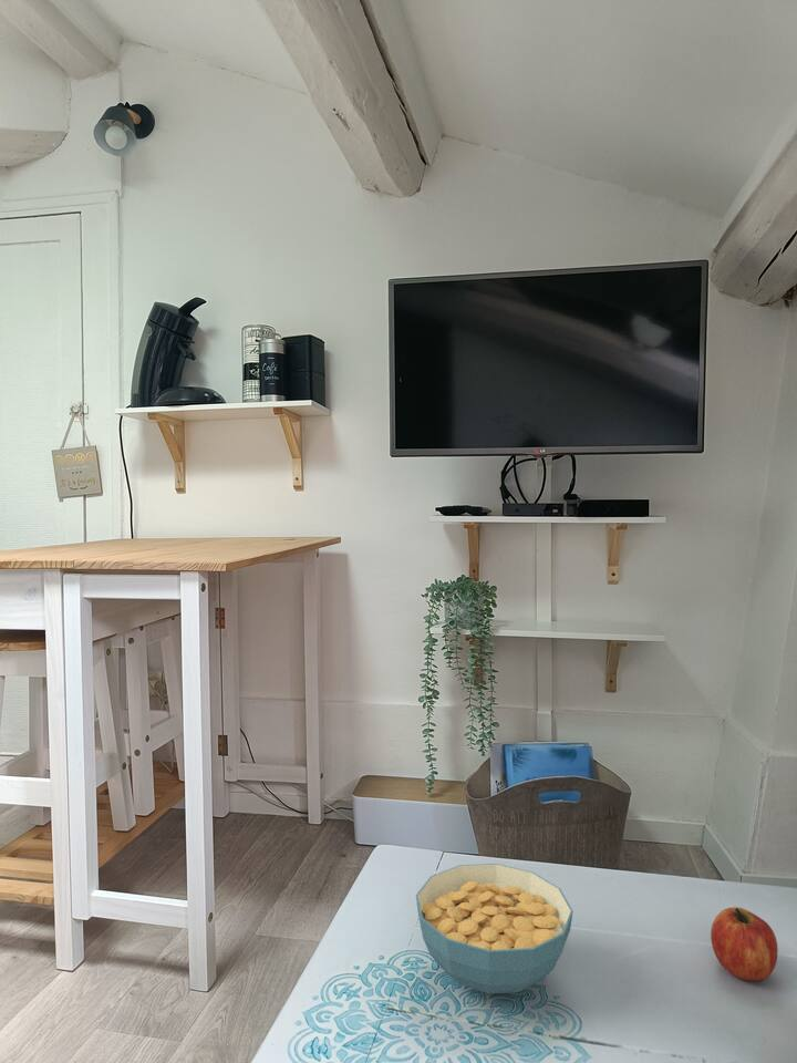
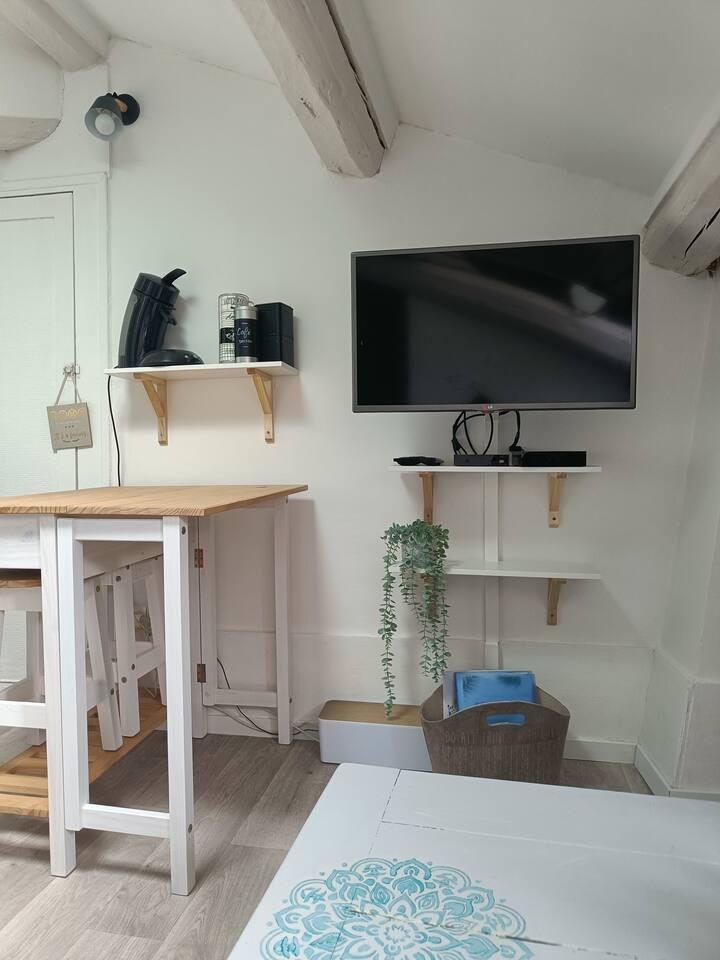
- fruit (744, 940)
- cereal bowl (491, 939)
